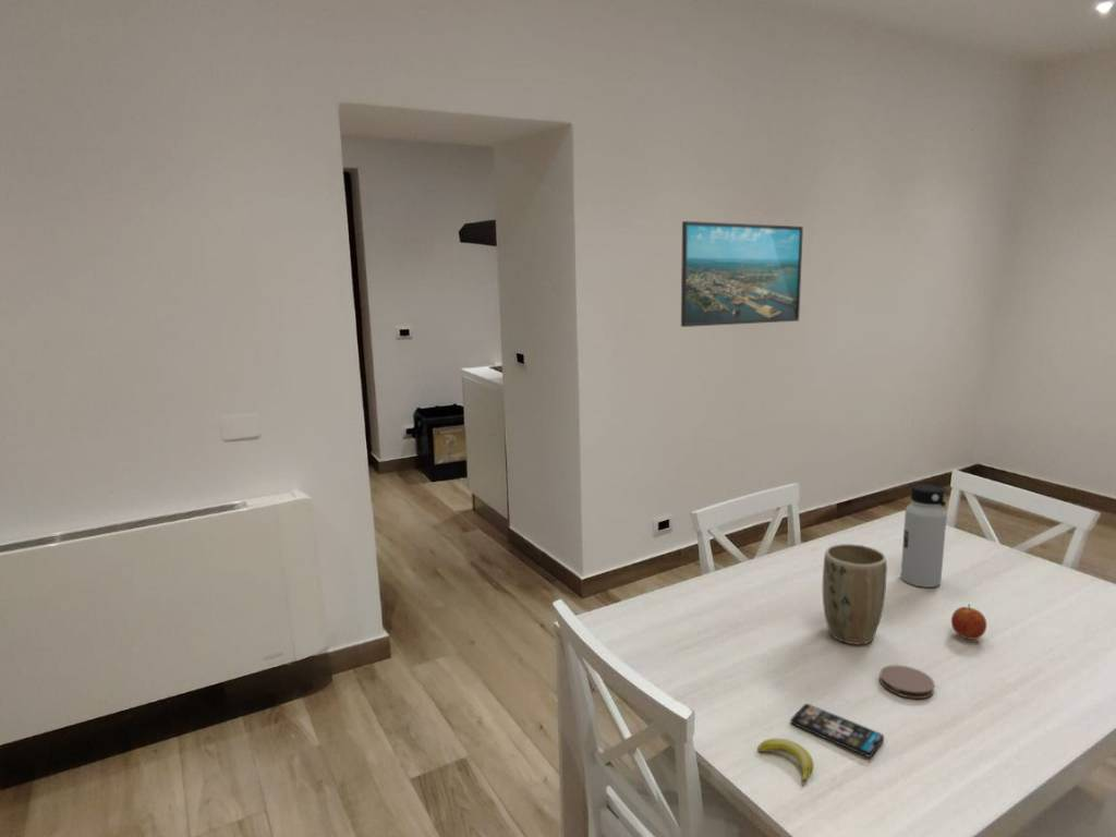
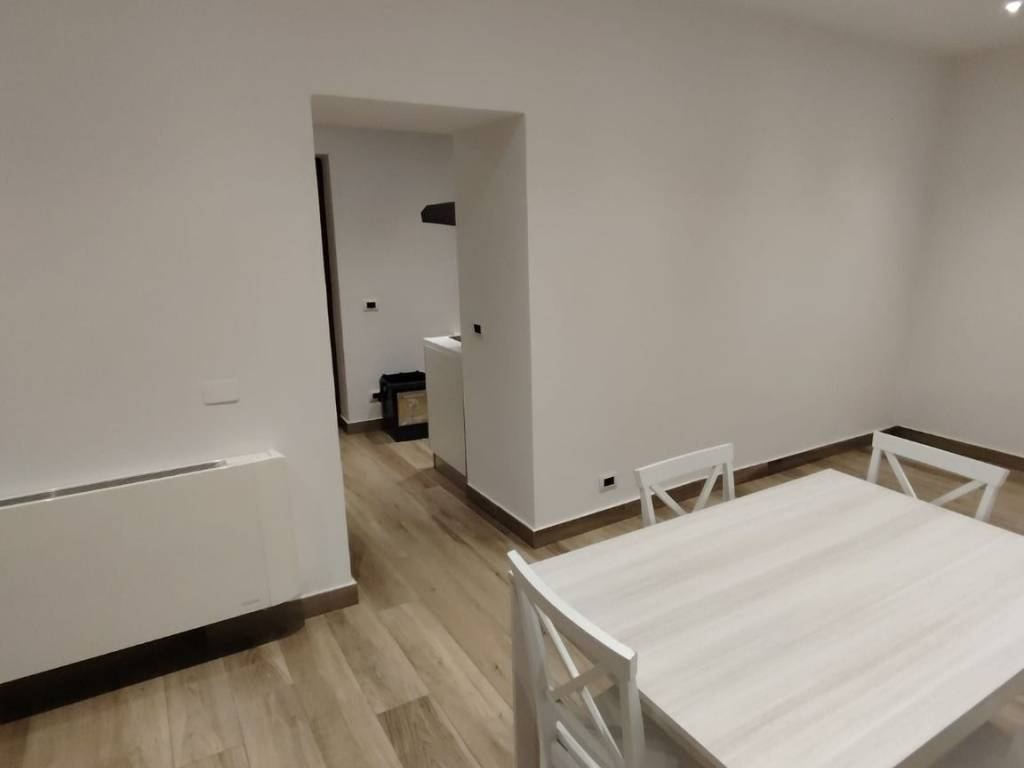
- water bottle (923, 534)
- plant pot (852, 594)
- banana (789, 753)
- smartphone (836, 729)
- coaster (906, 681)
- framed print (744, 274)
- fruit (969, 620)
